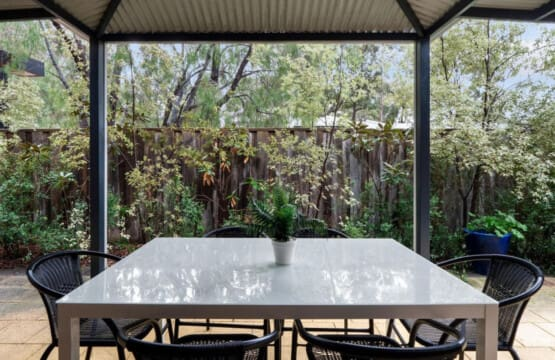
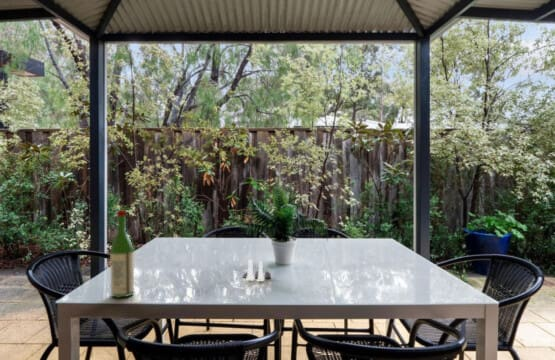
+ salt and pepper shaker set (252, 268)
+ wine bottle (121, 252)
